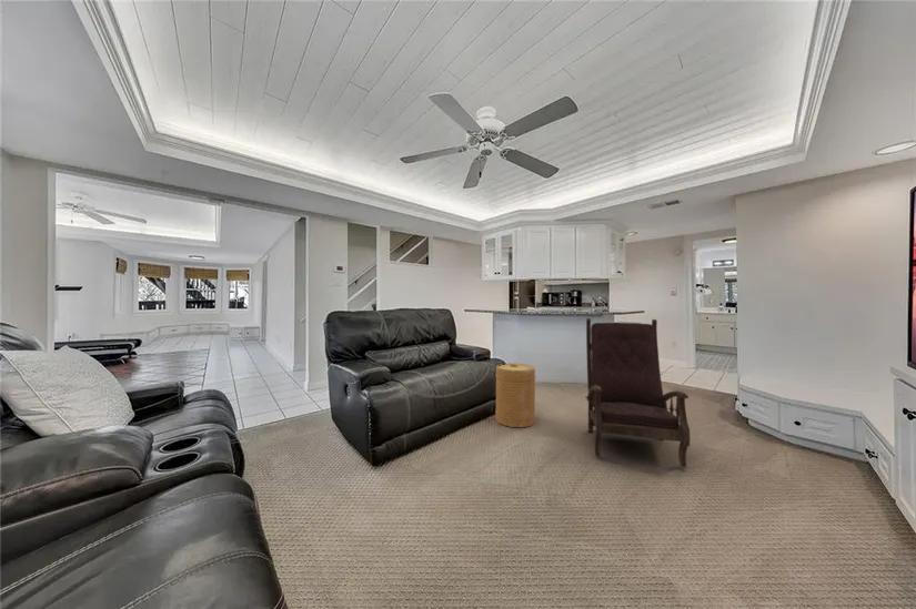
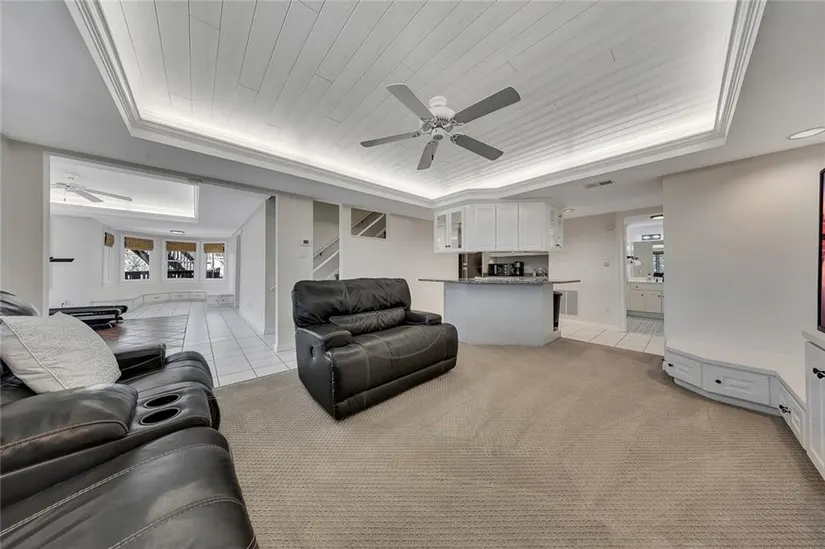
- basket (515, 393)
- armchair (628, 382)
